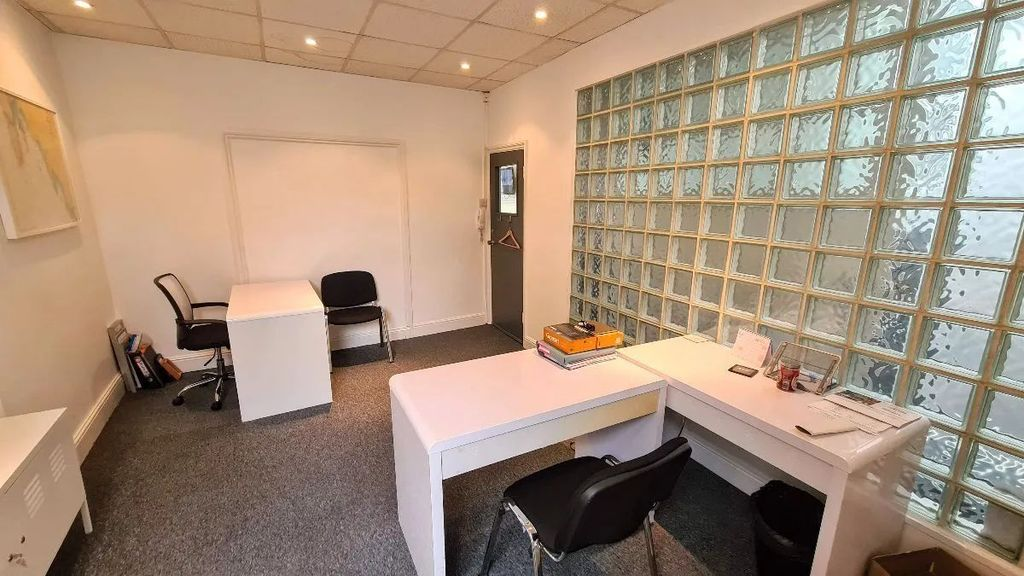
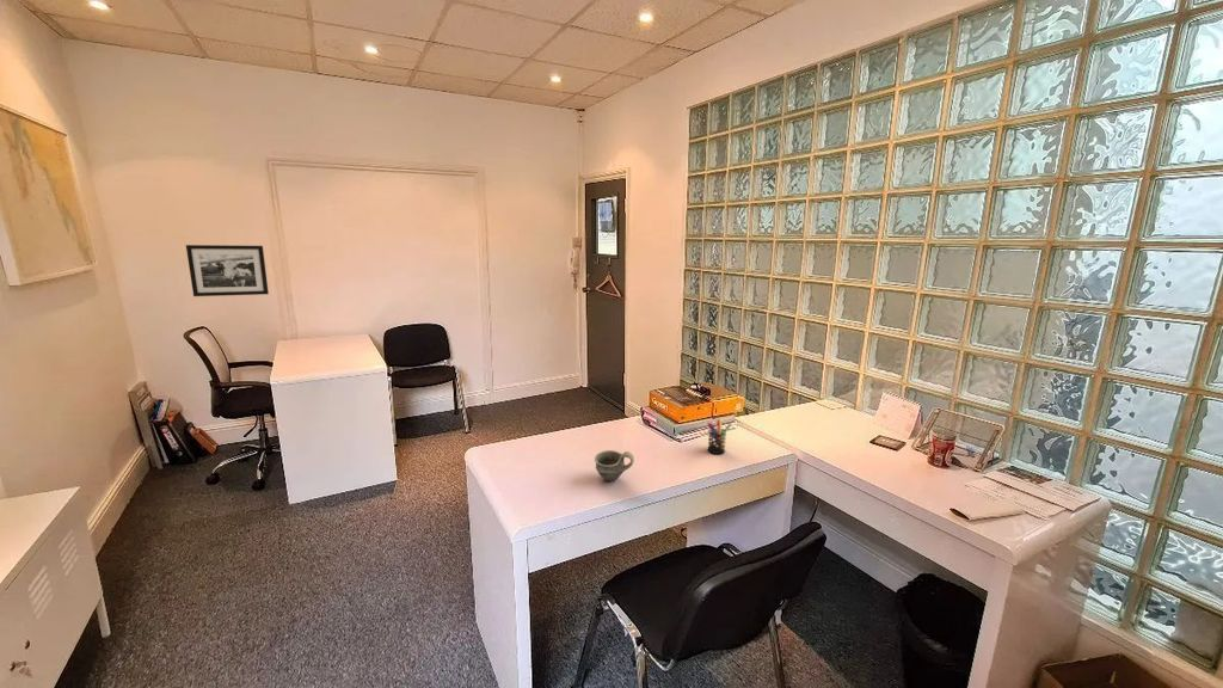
+ cup (612, 465)
+ pen holder (719, 434)
+ picture frame (228, 270)
